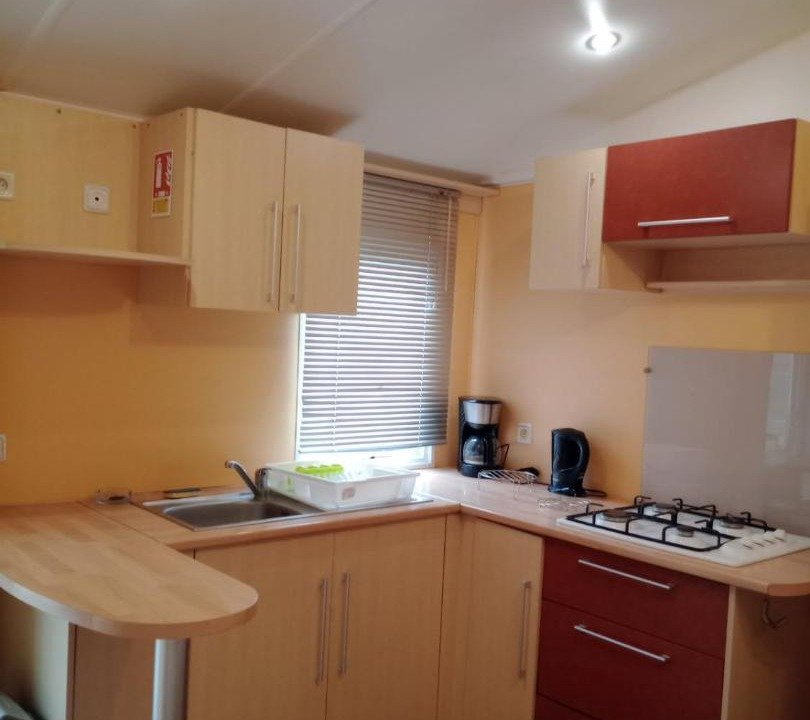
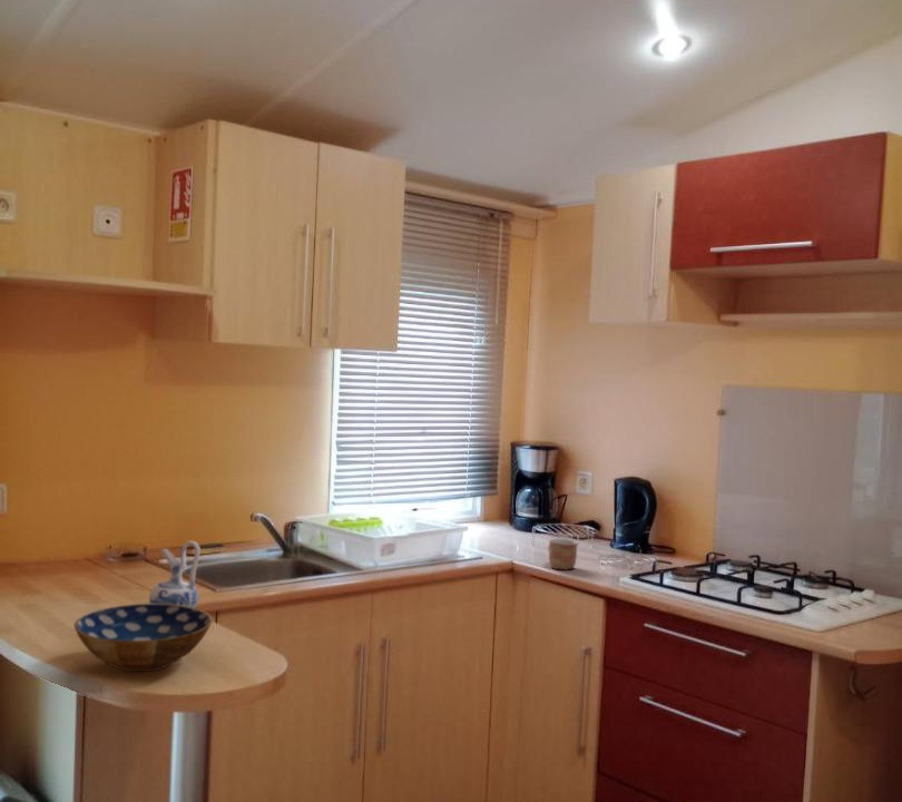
+ bowl (144, 640)
+ mug (560, 552)
+ ceramic pitcher (174, 578)
